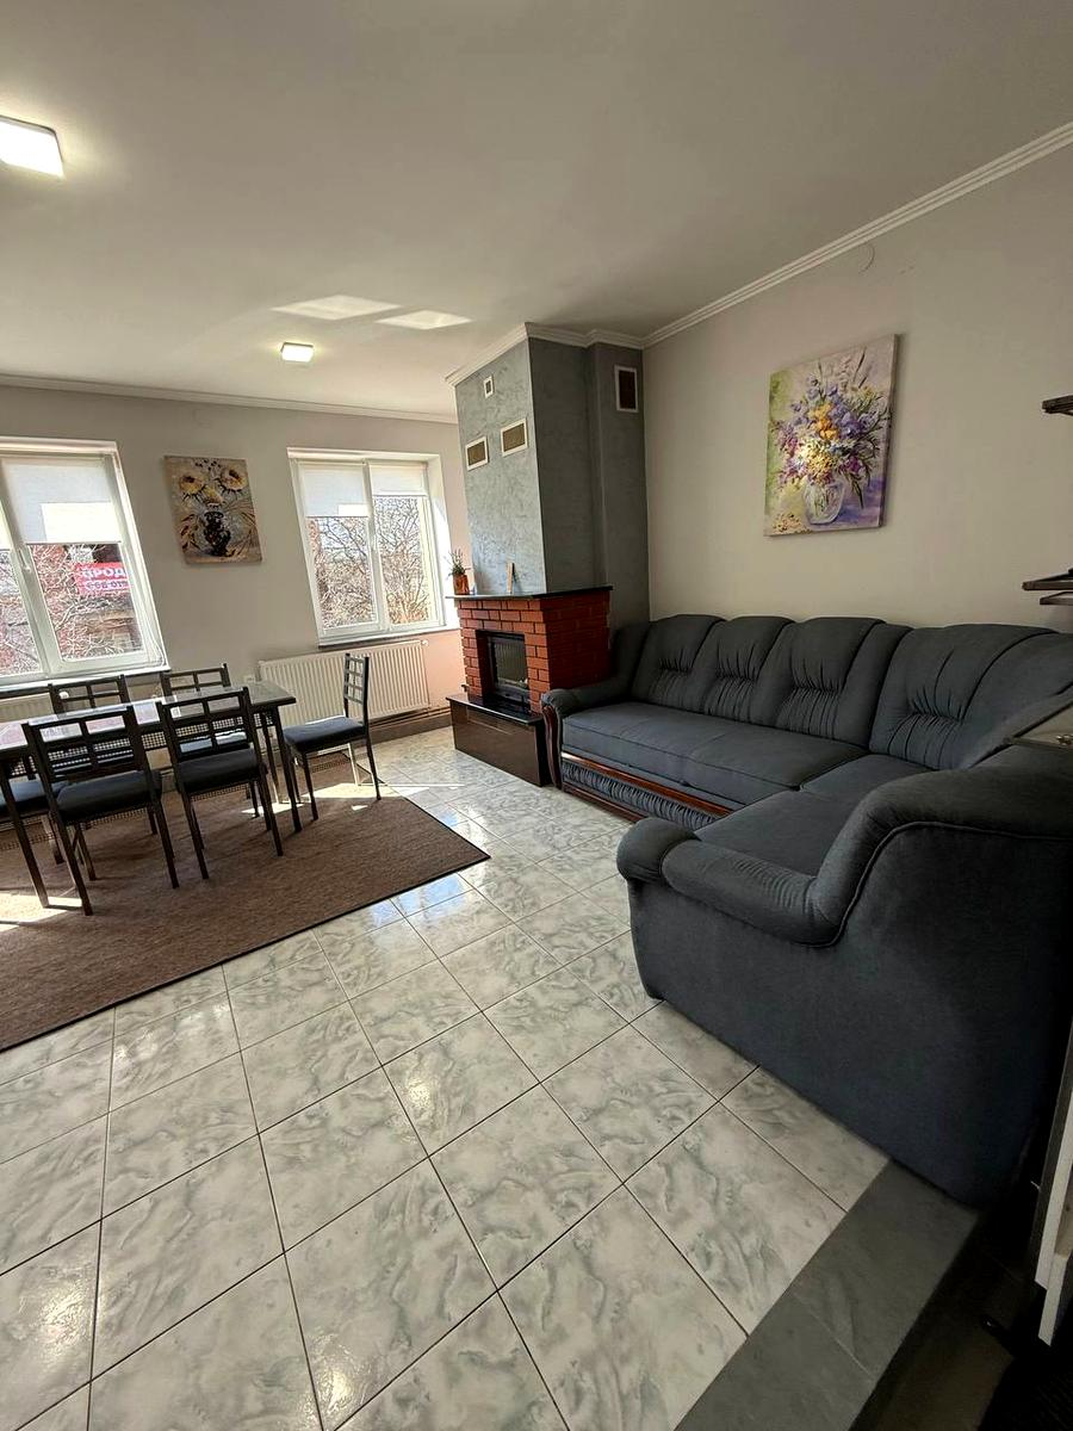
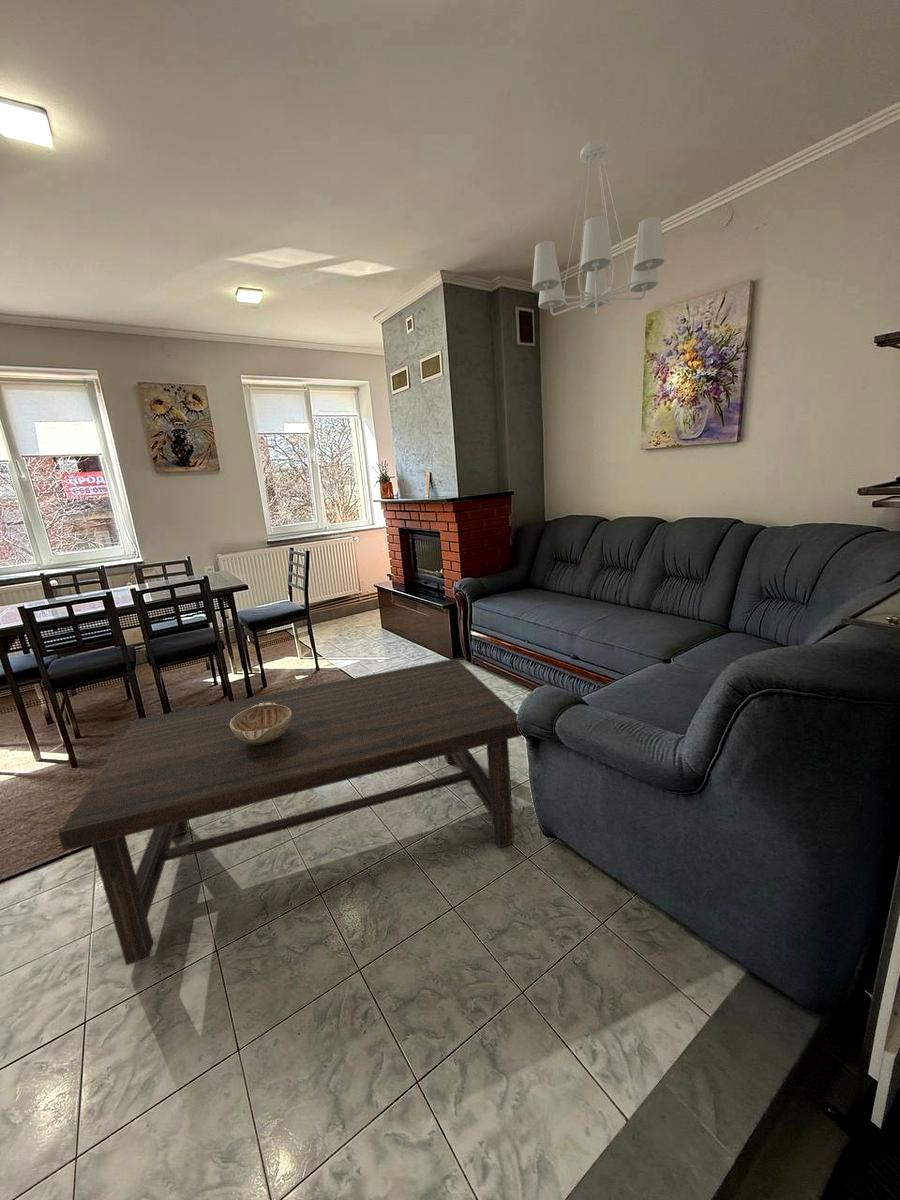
+ chandelier (595, 227)
+ decorative bowl (262, 726)
+ coffee table (324, 779)
